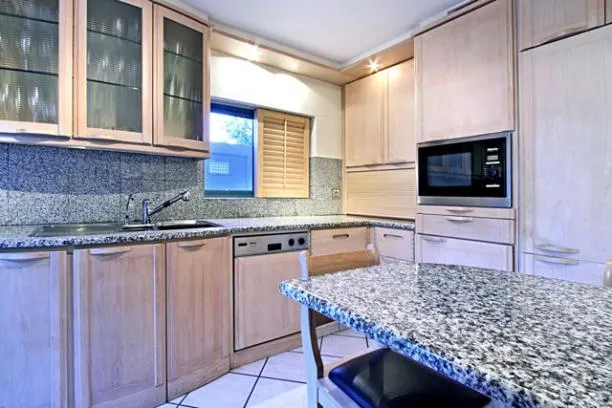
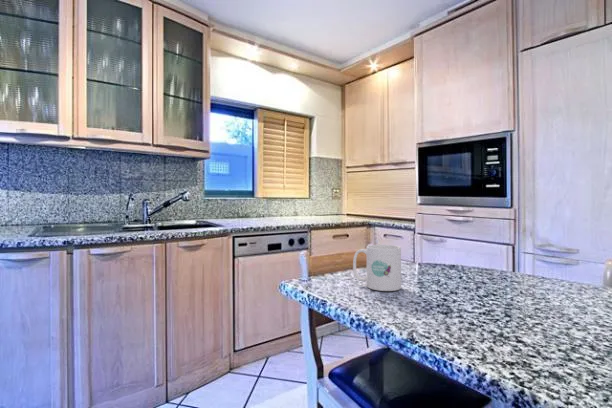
+ mug (376, 266)
